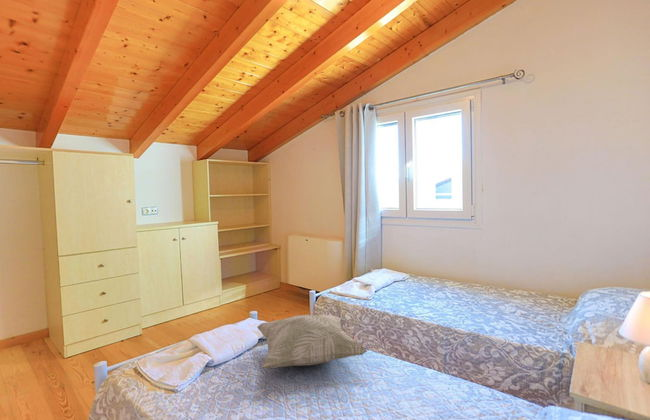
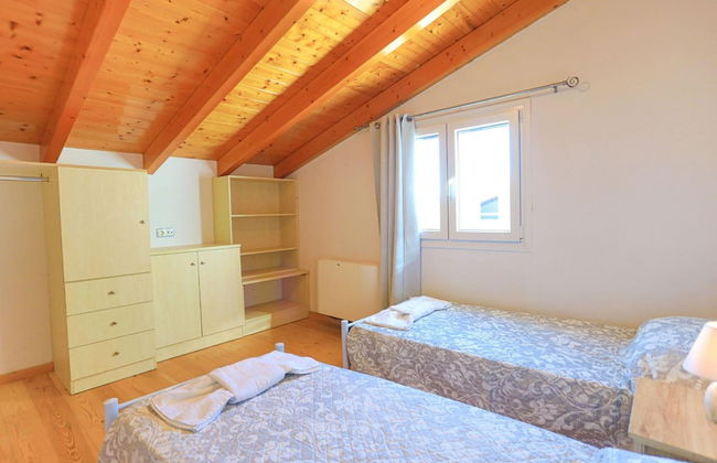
- decorative pillow (306, 338)
